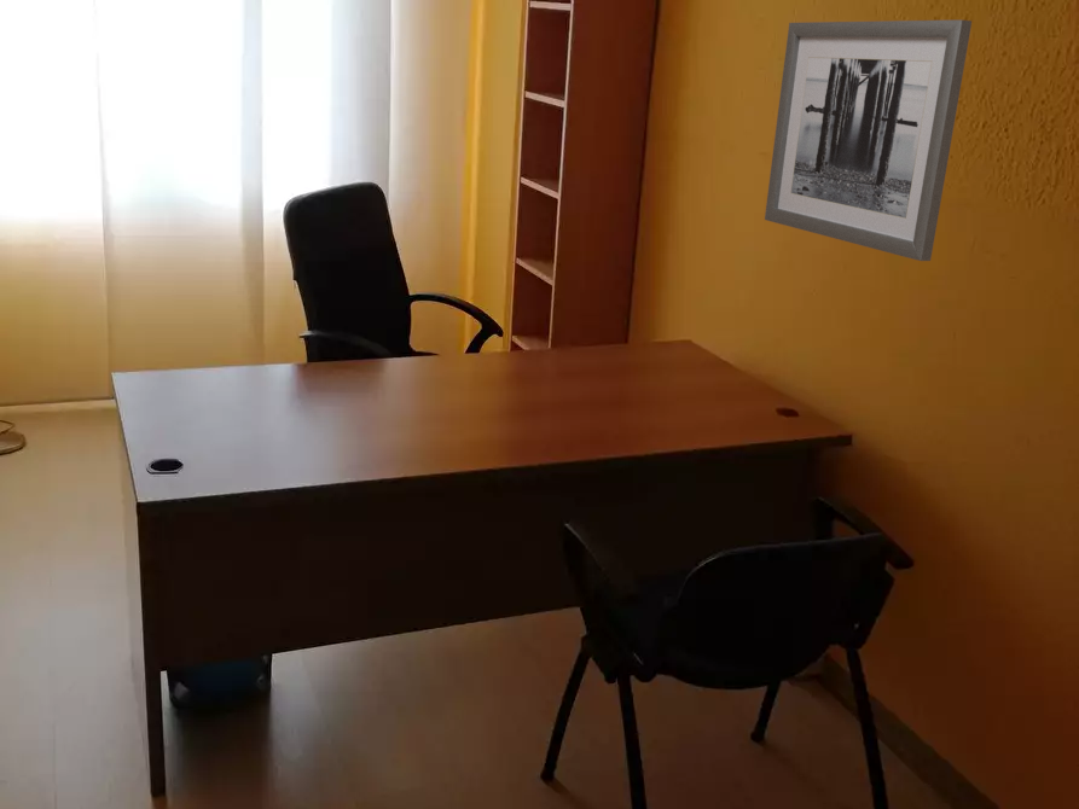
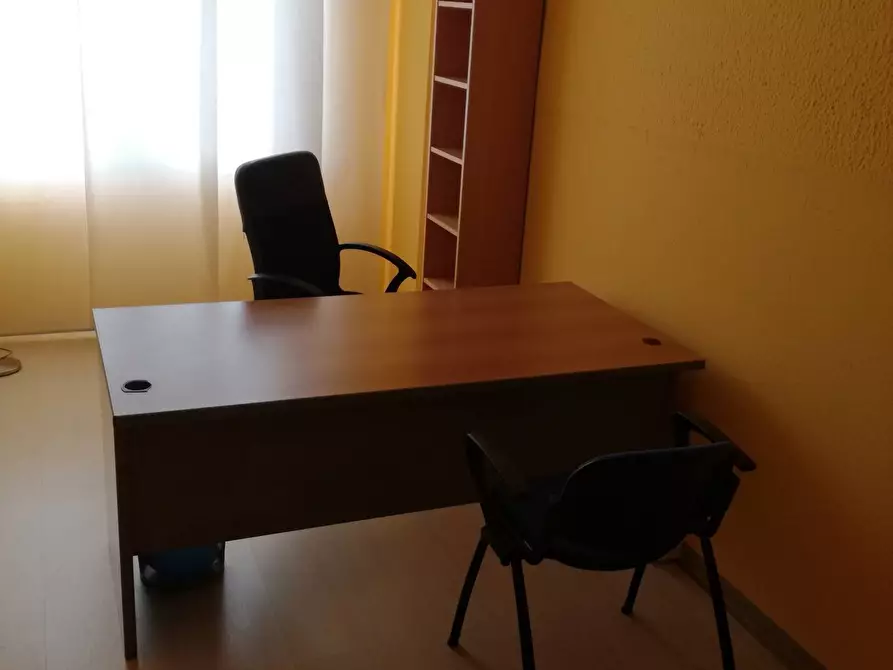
- wall art (854, 133)
